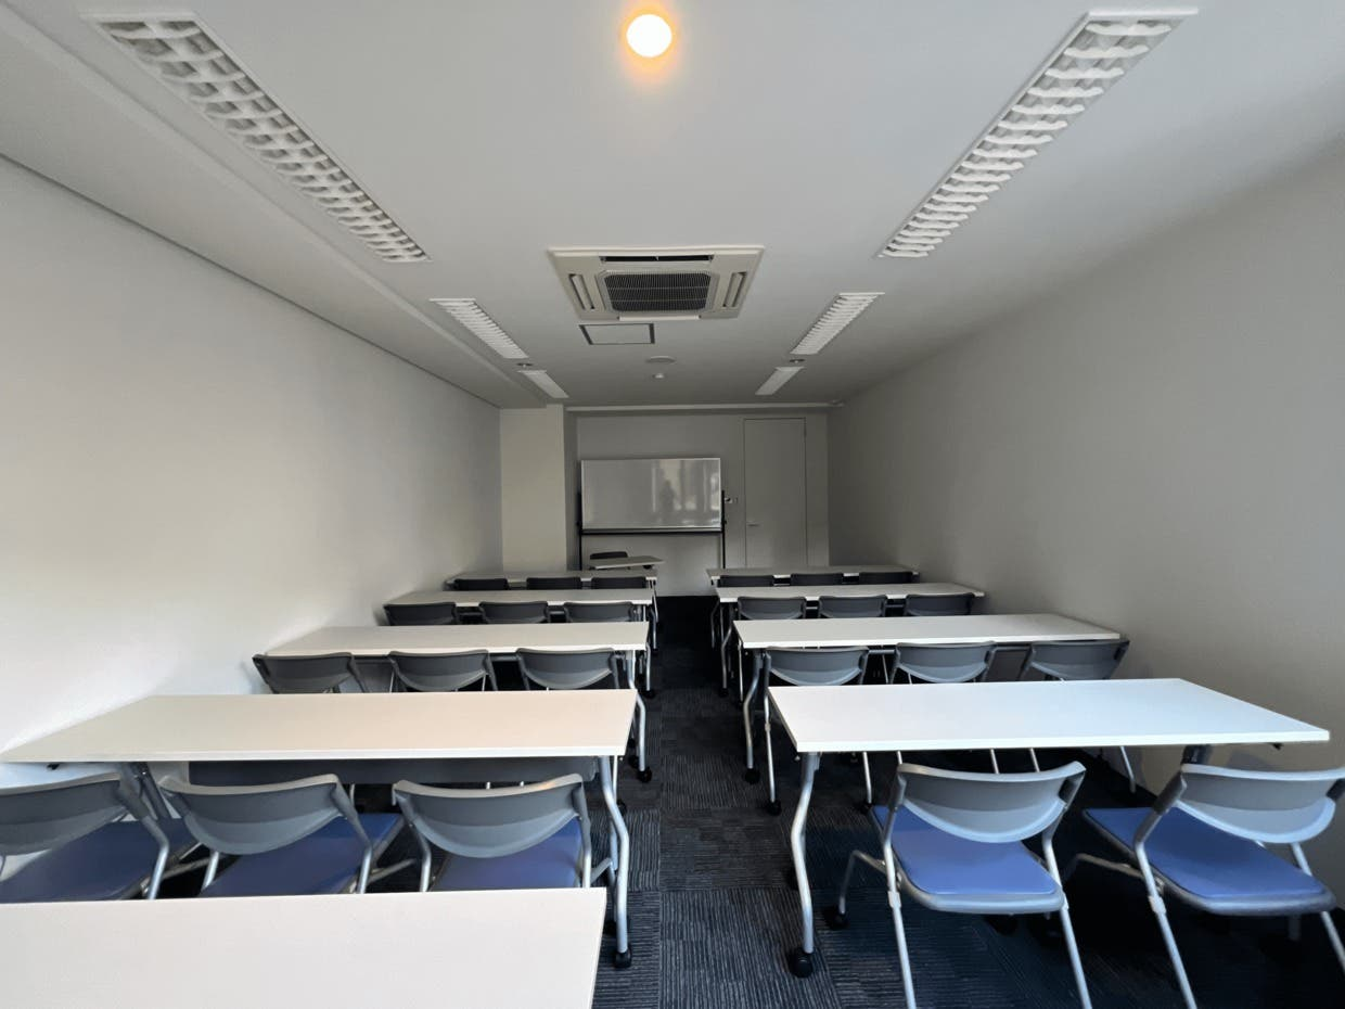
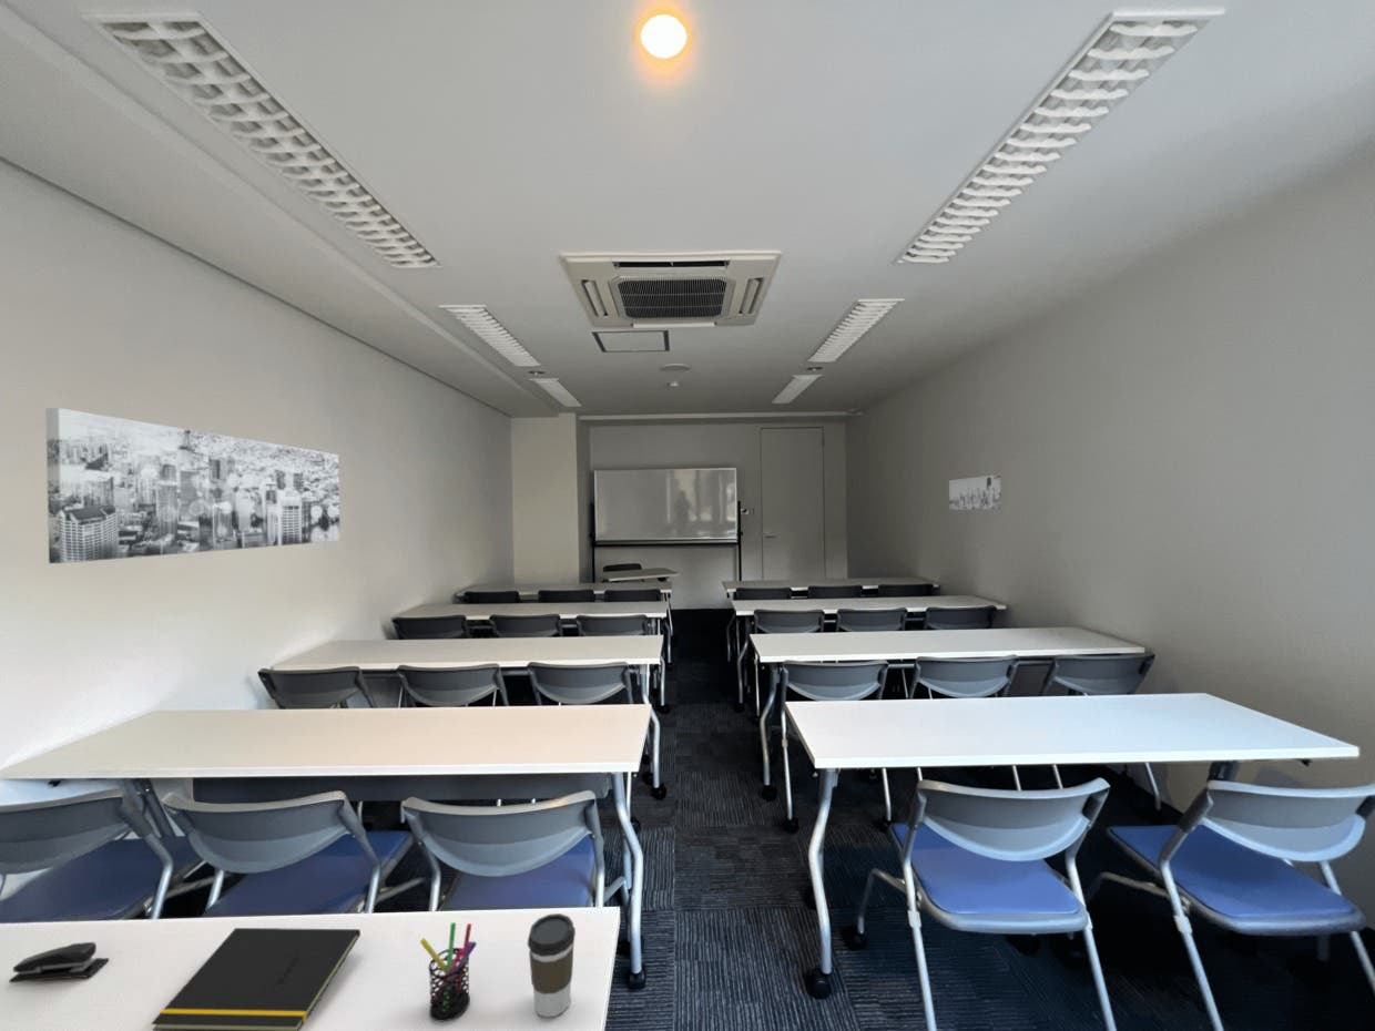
+ coffee cup (551, 964)
+ wall art (972, 493)
+ pen holder (451, 963)
+ stapler (59, 960)
+ wall art (234, 493)
+ notepad (264, 976)
